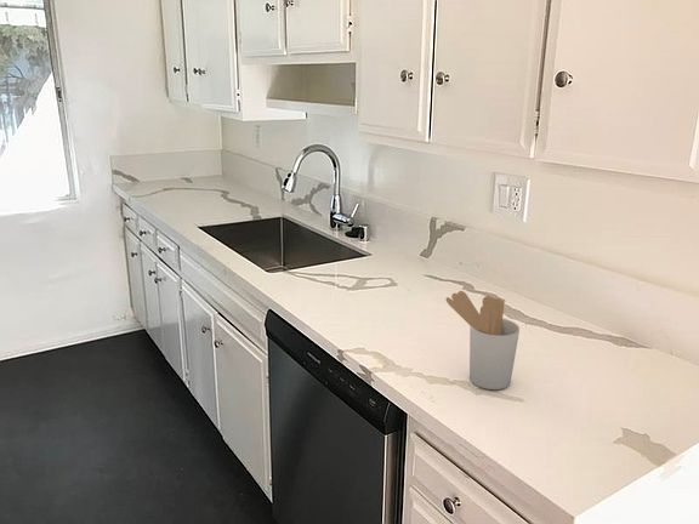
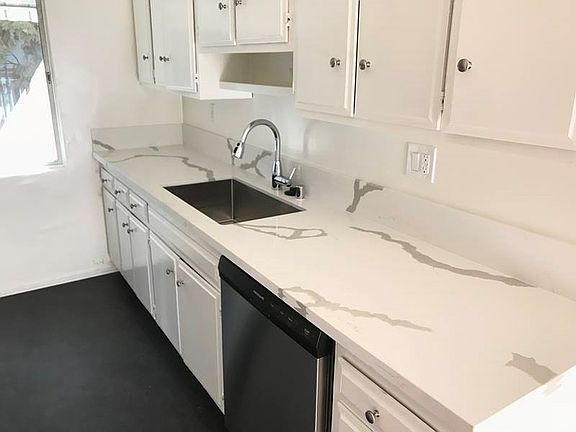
- utensil holder (481, 337)
